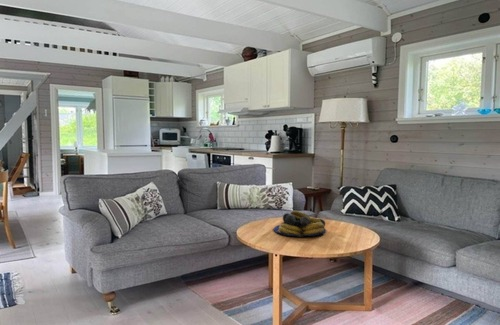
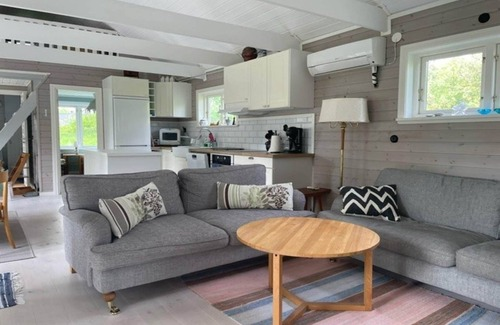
- fruit bowl (299, 221)
